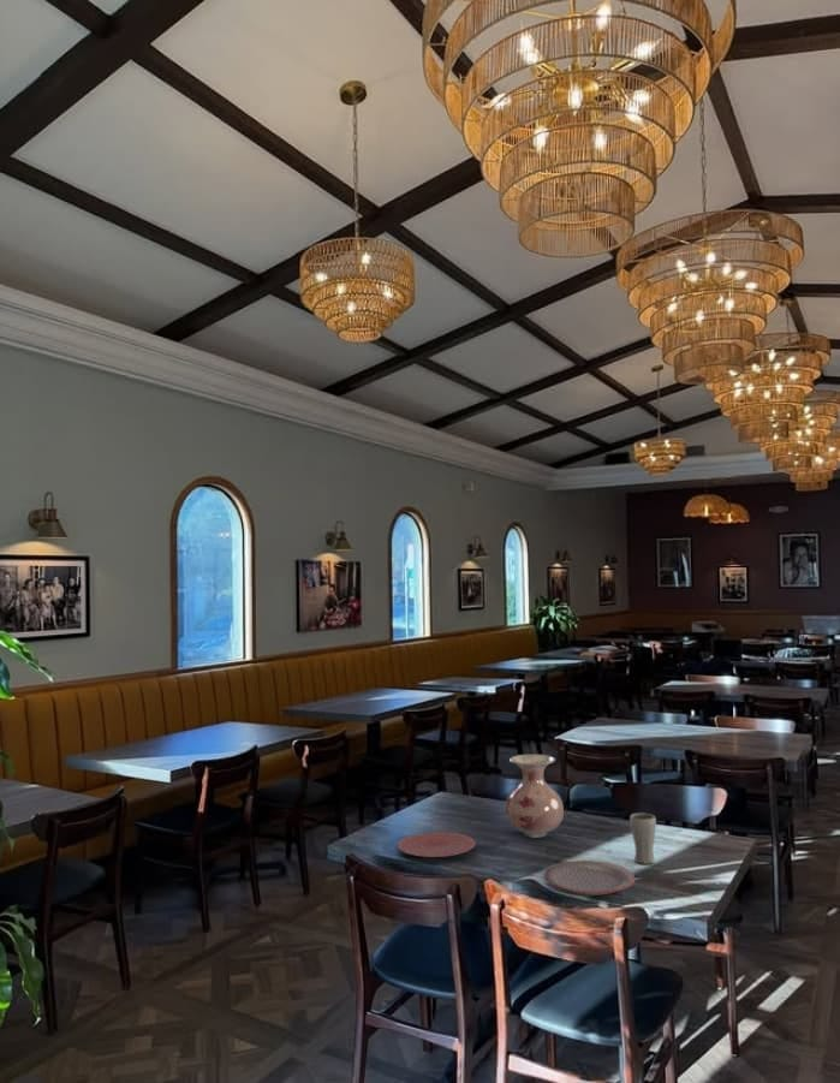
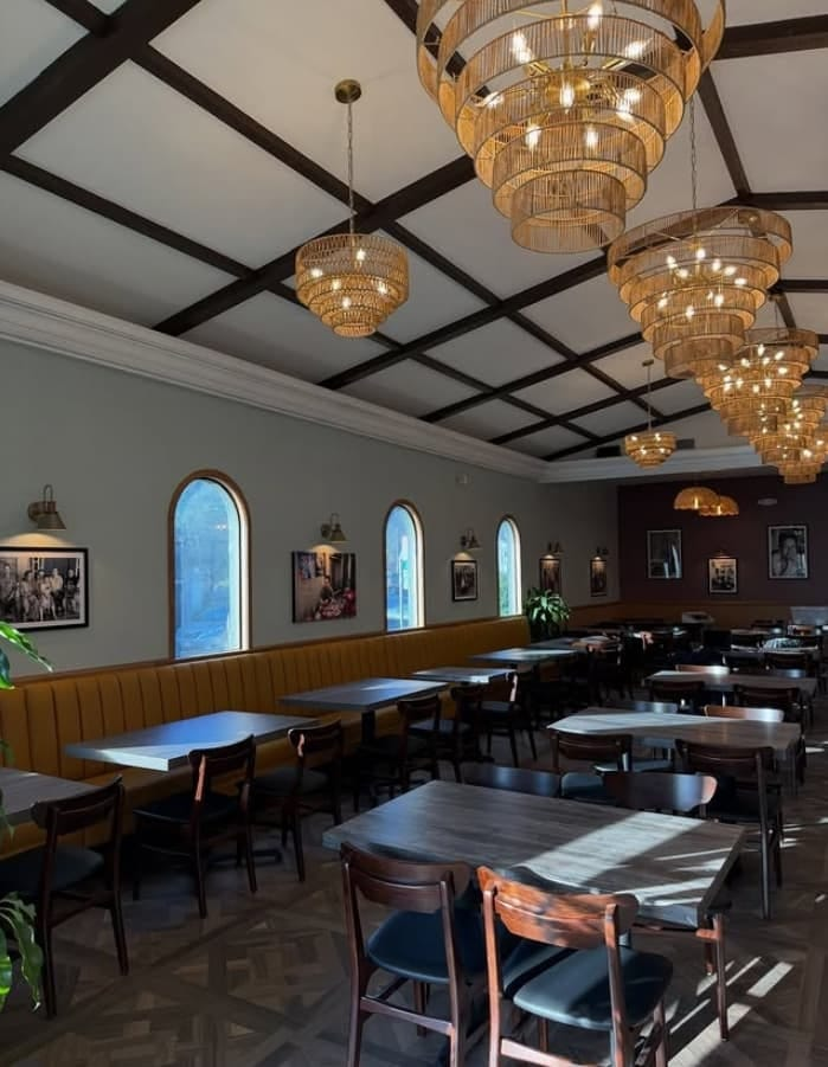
- vase (534, 796)
- plate (589, 879)
- plate (436, 846)
- drinking glass (643, 838)
